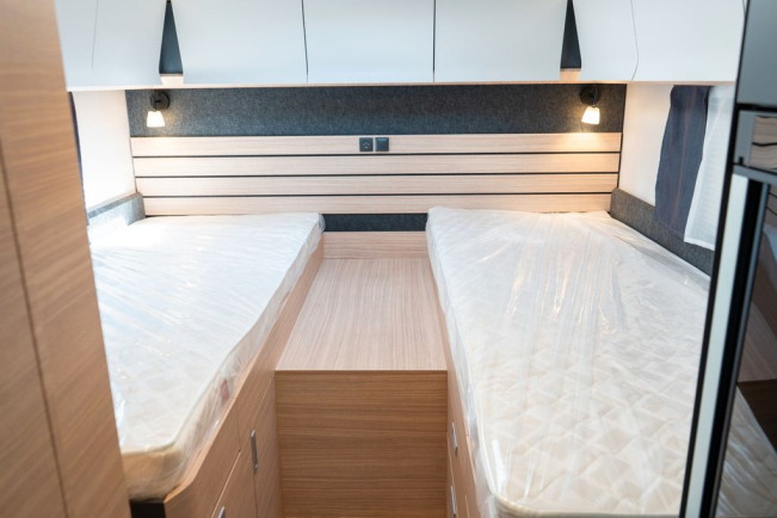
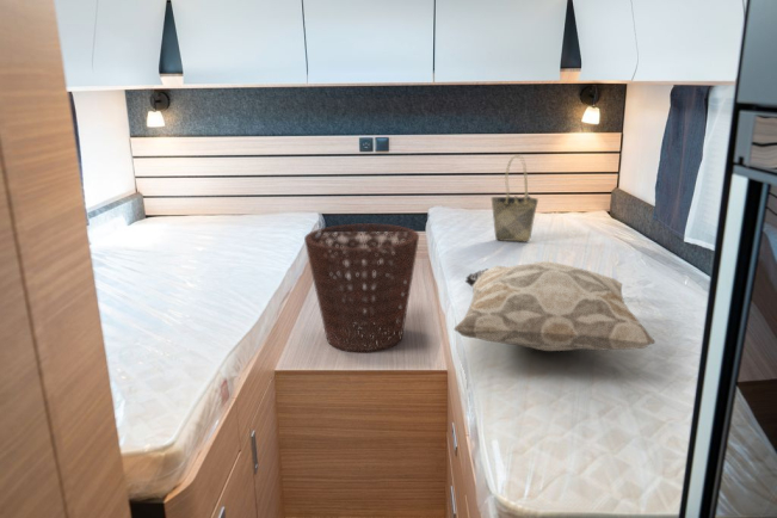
+ tote bag (513, 198)
+ decorative pillow (545, 303)
+ basket (363, 286)
